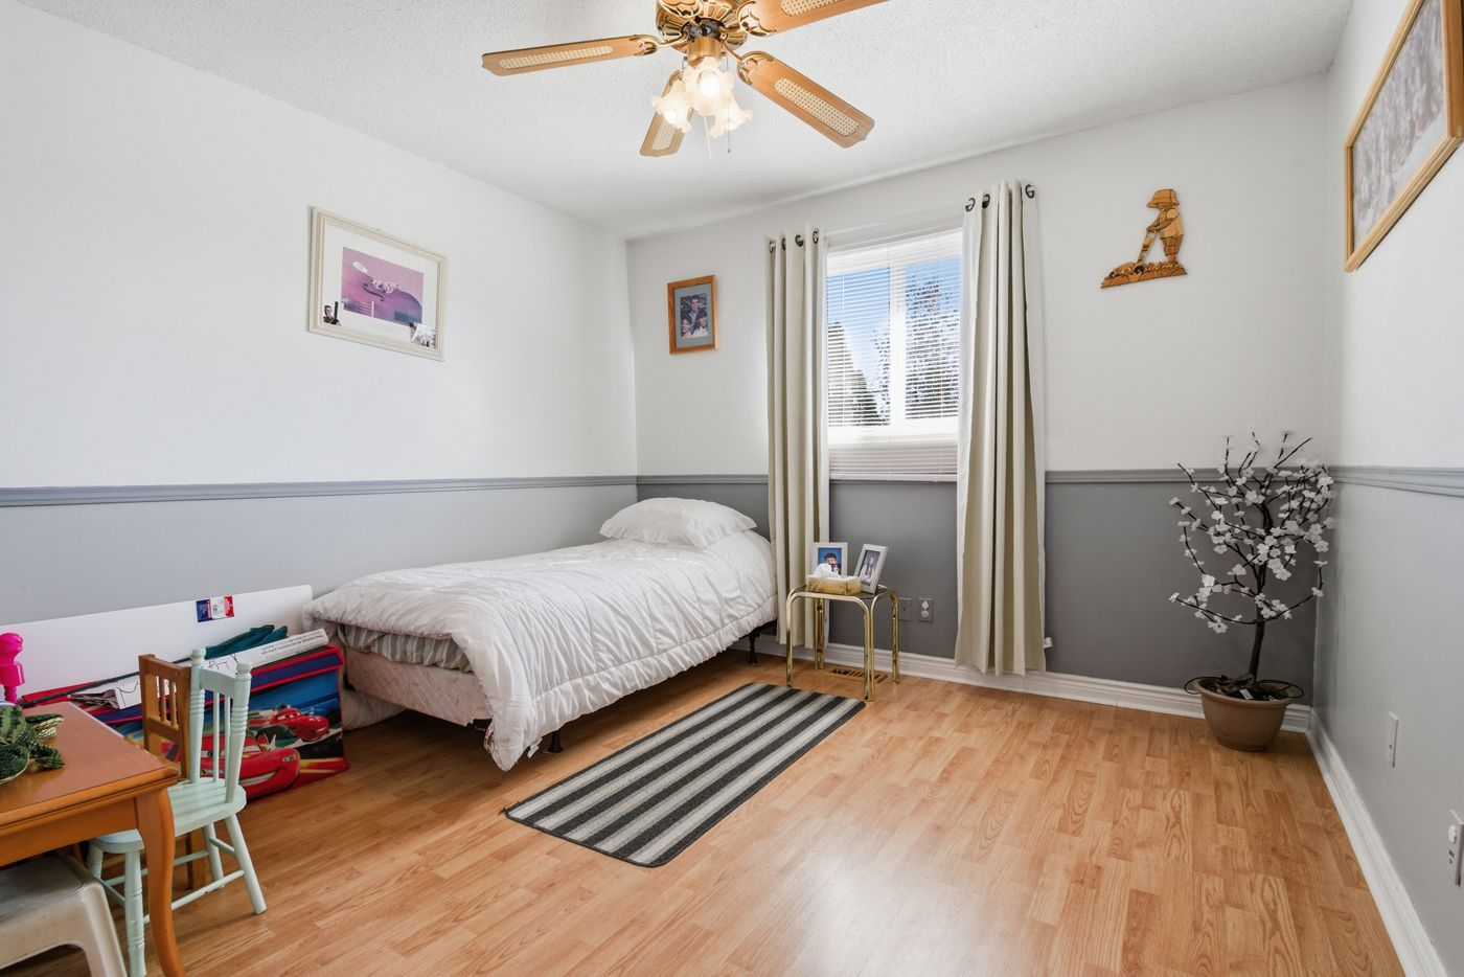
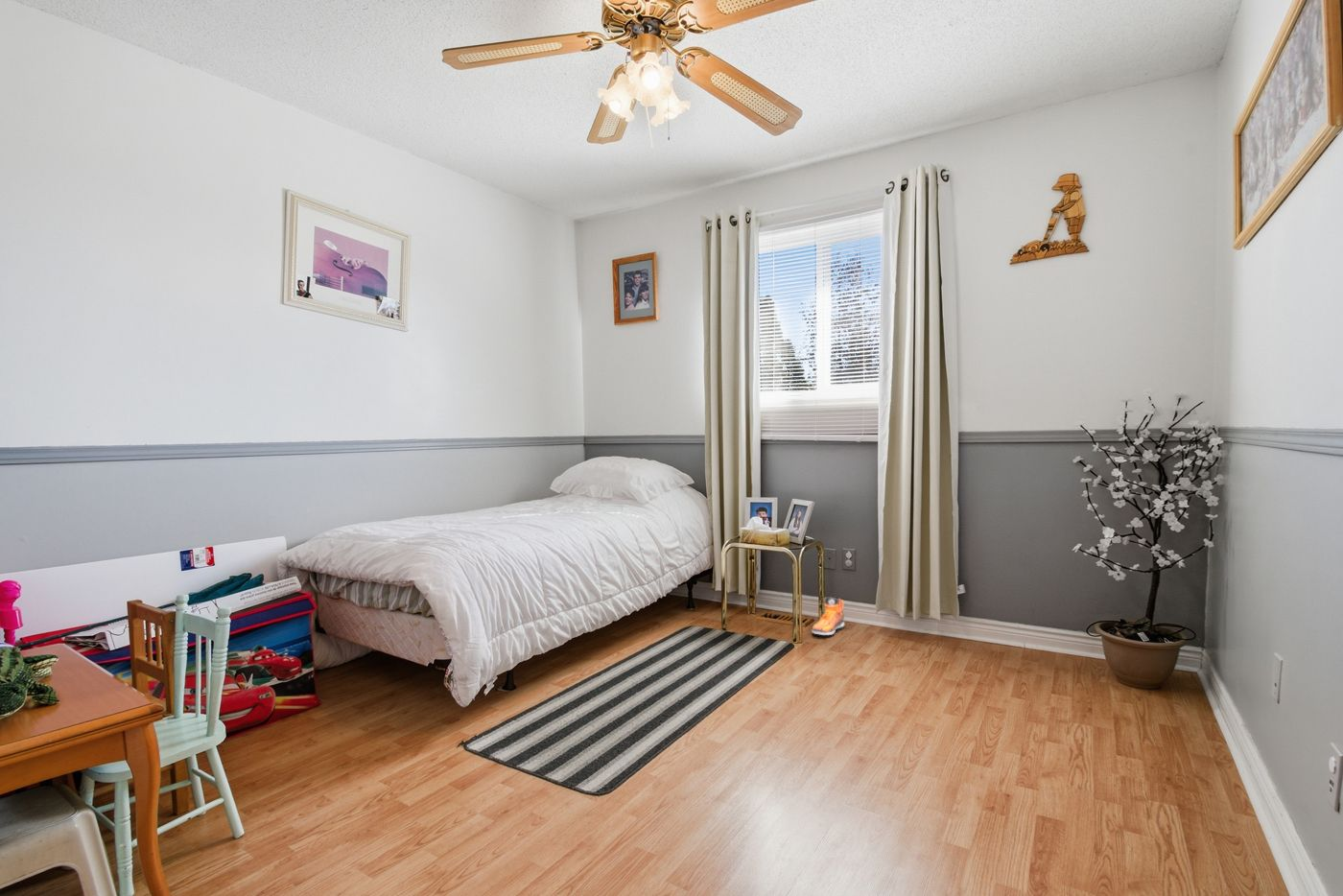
+ sneaker (827, 614)
